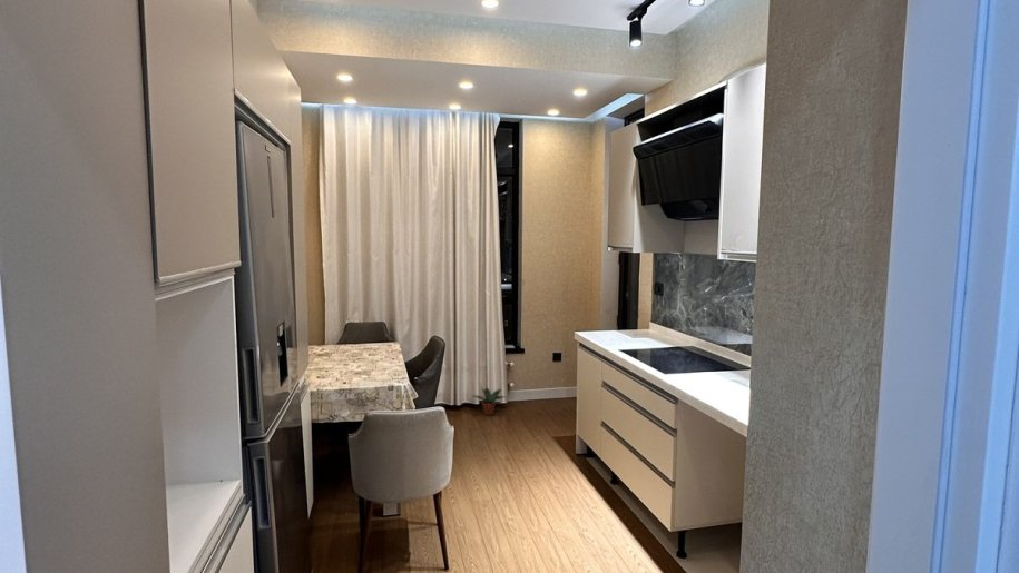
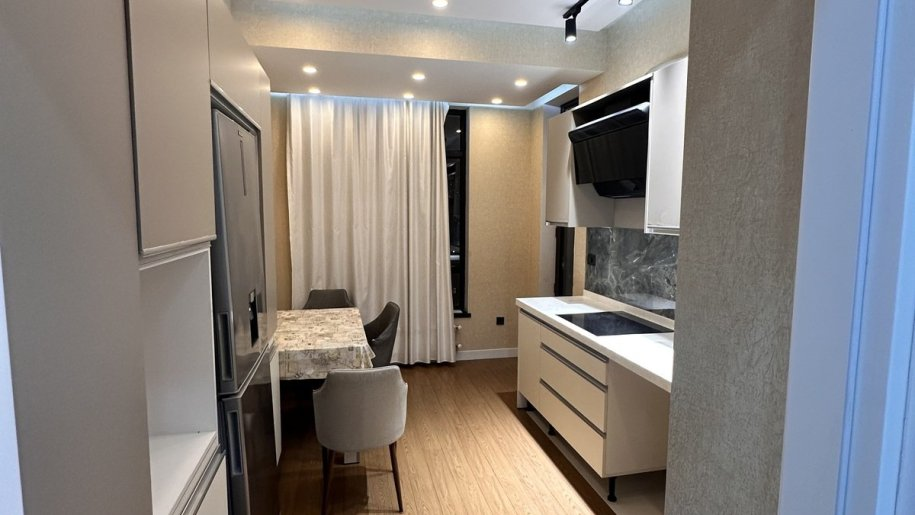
- potted plant (489, 399)
